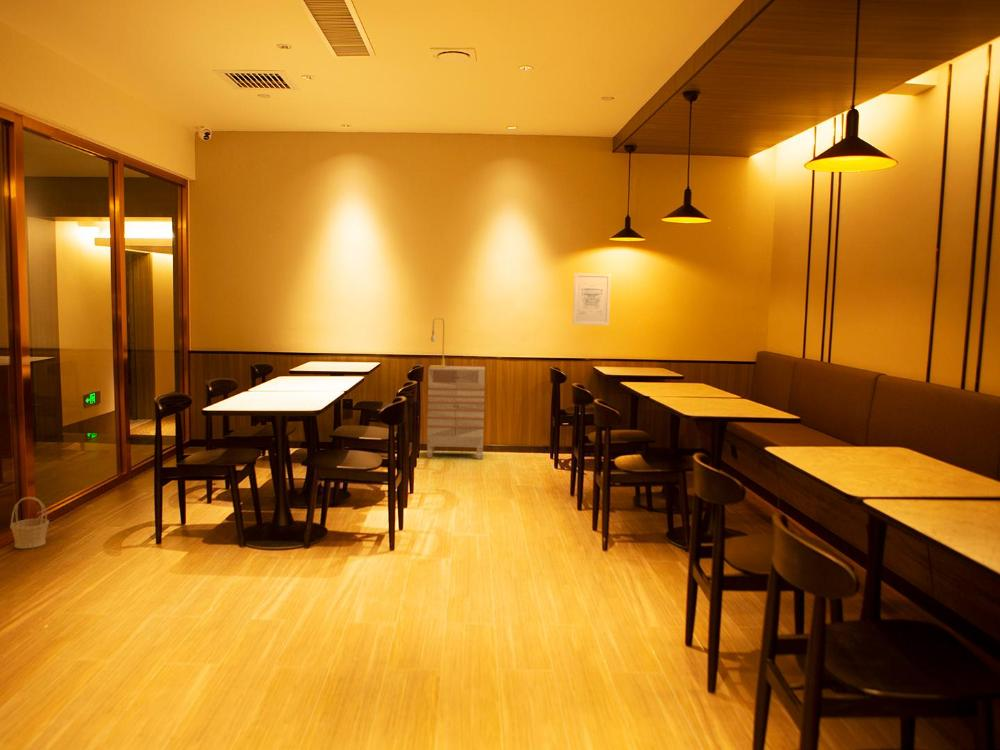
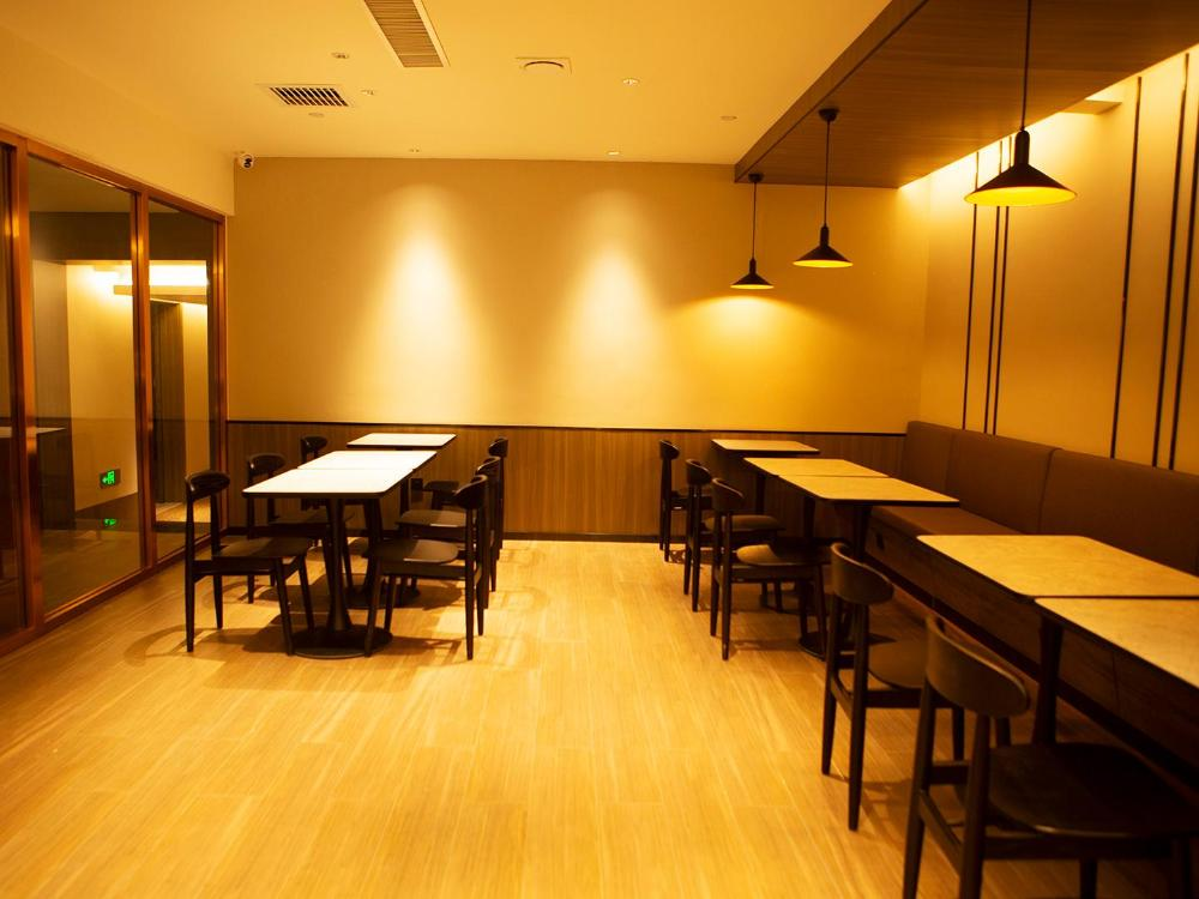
- wall art (591, 299)
- basket (29, 520)
- table lamp (434, 340)
- dresser (456, 411)
